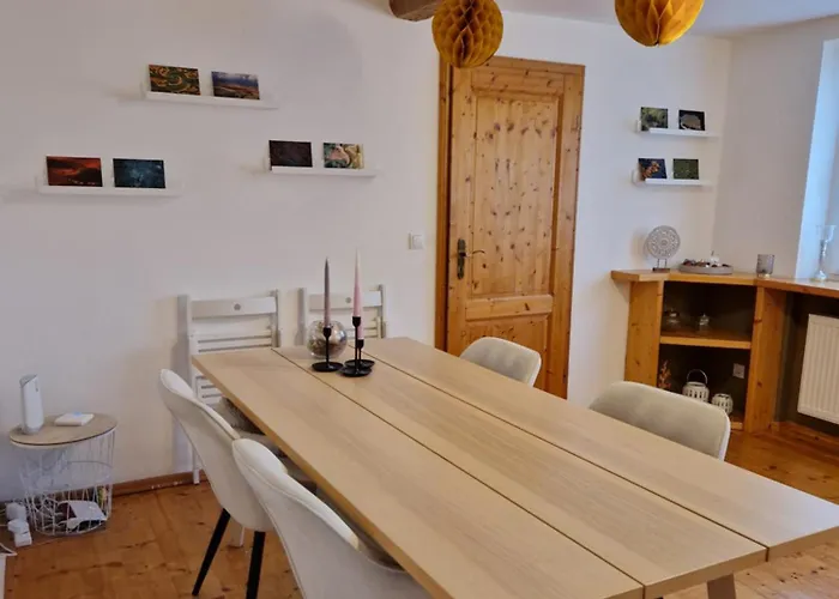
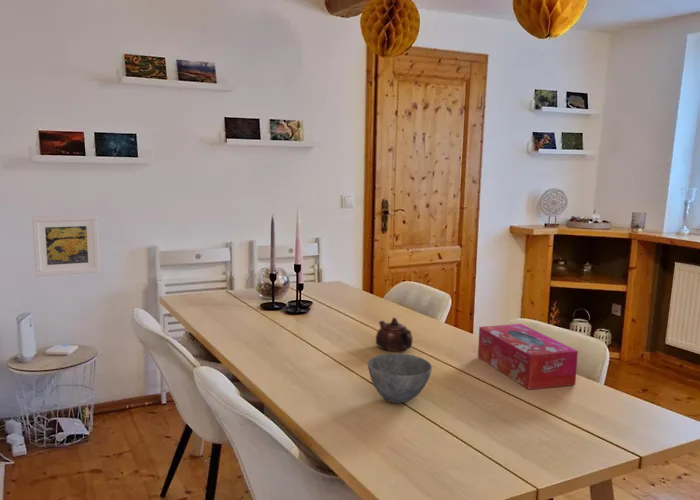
+ tissue box (524, 354)
+ teapot (394, 333)
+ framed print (67, 245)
+ bowl (399, 381)
